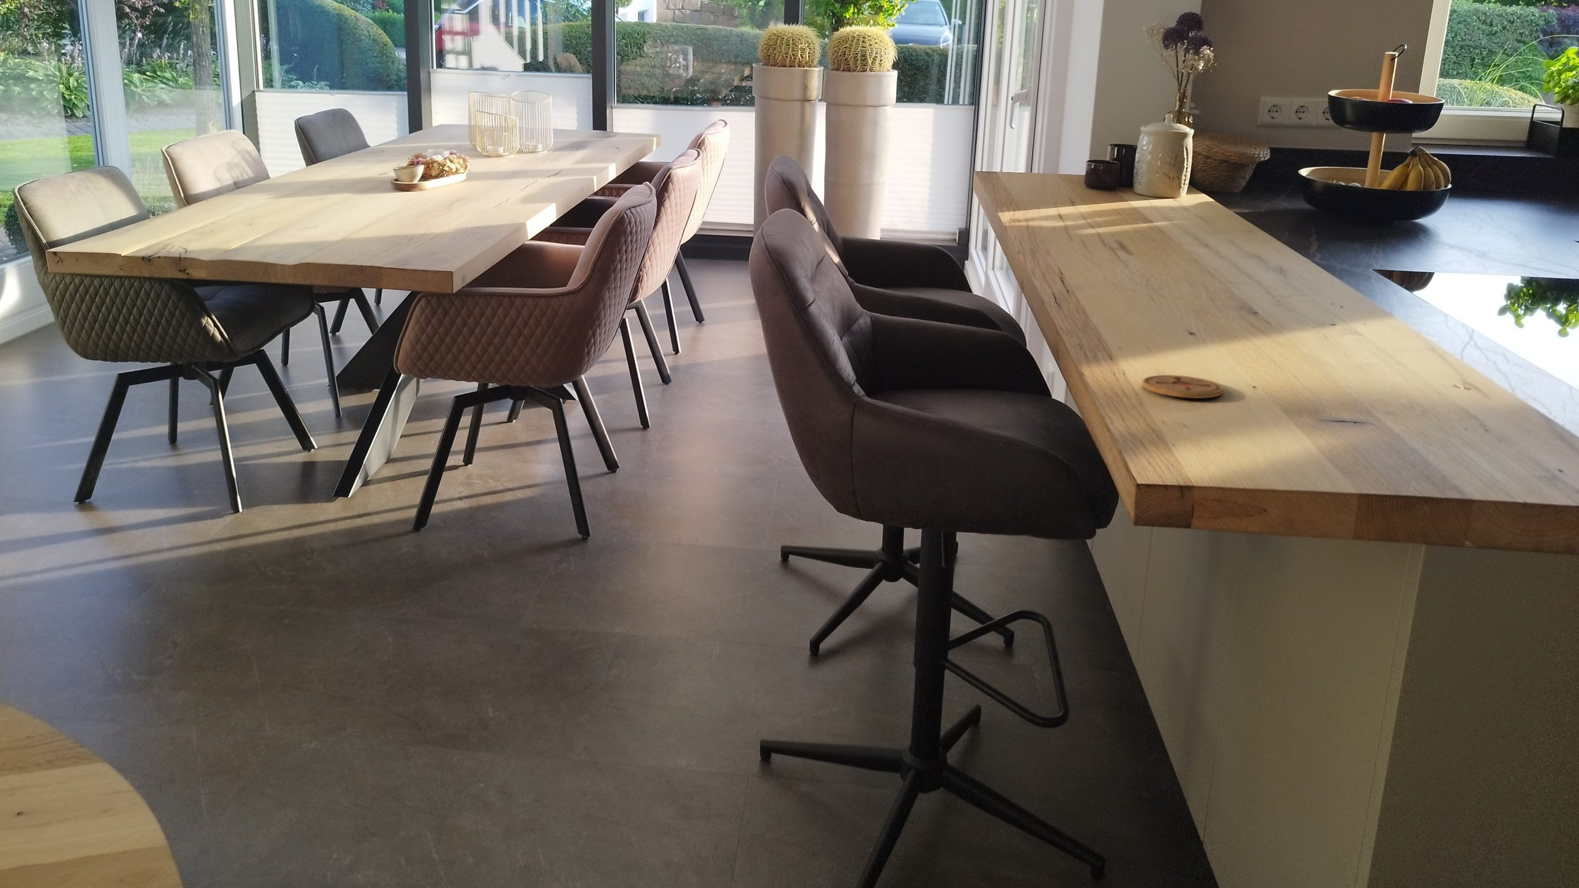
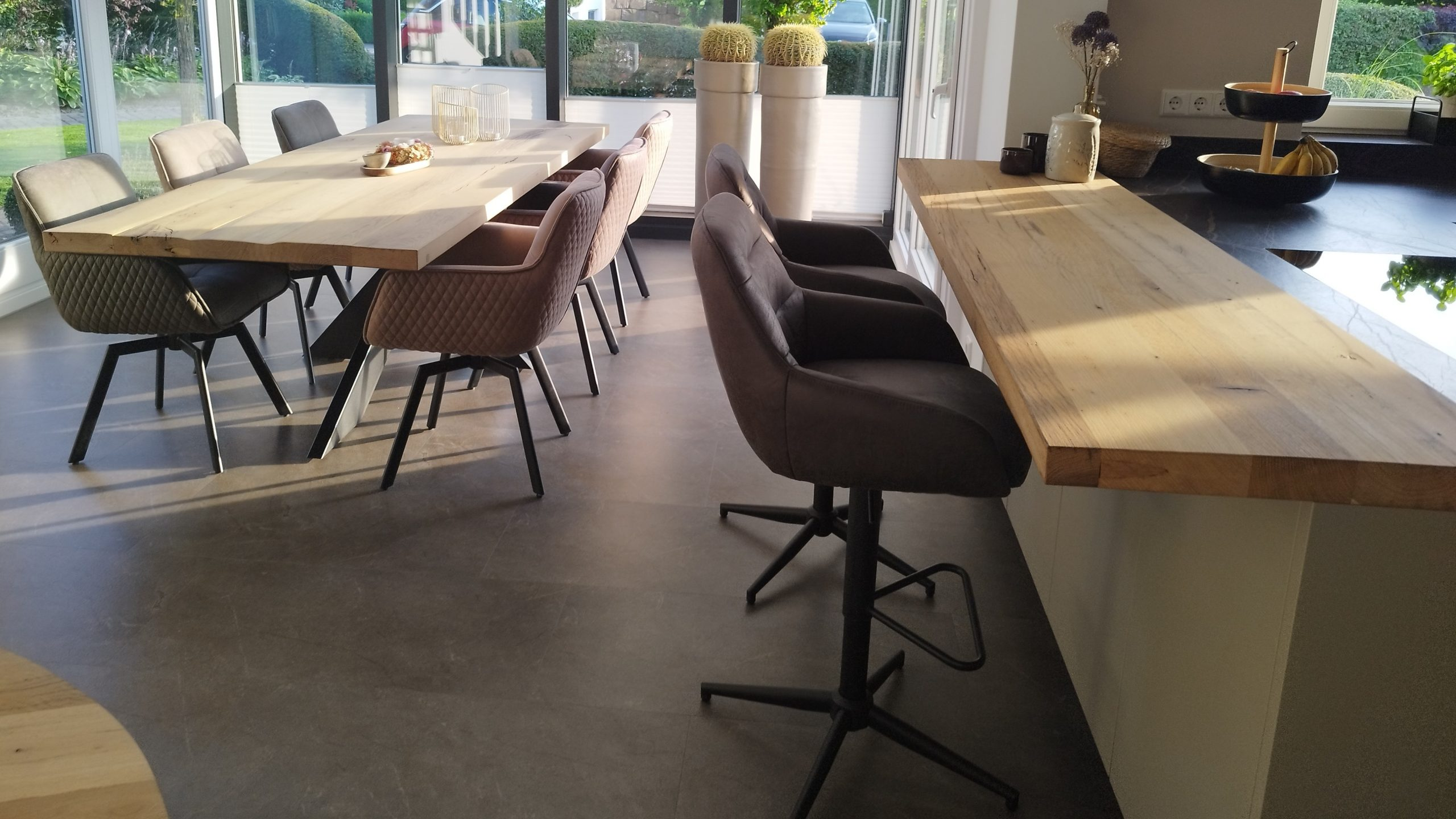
- coaster (1182, 386)
